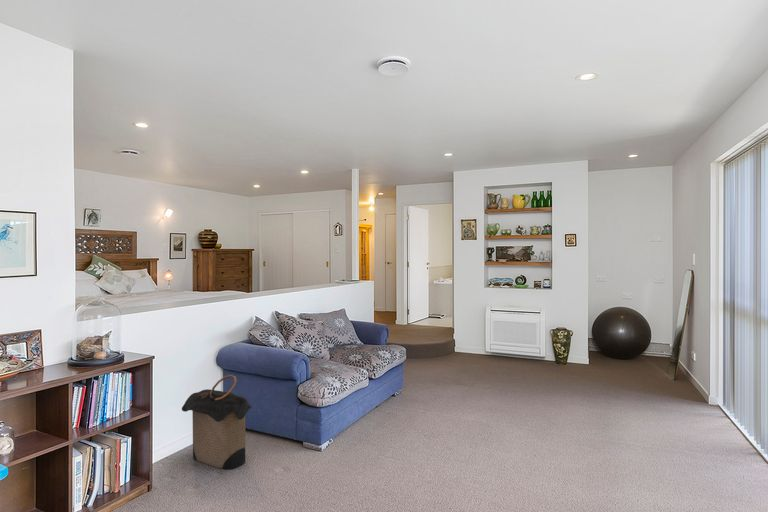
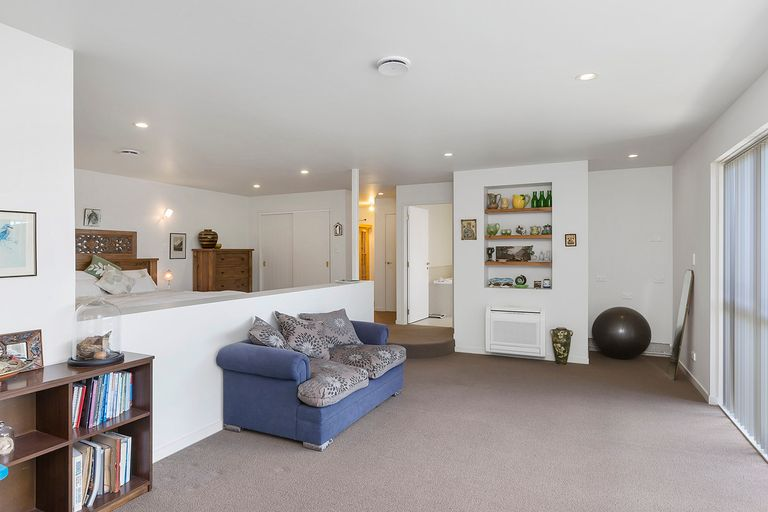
- laundry hamper (216, 418)
